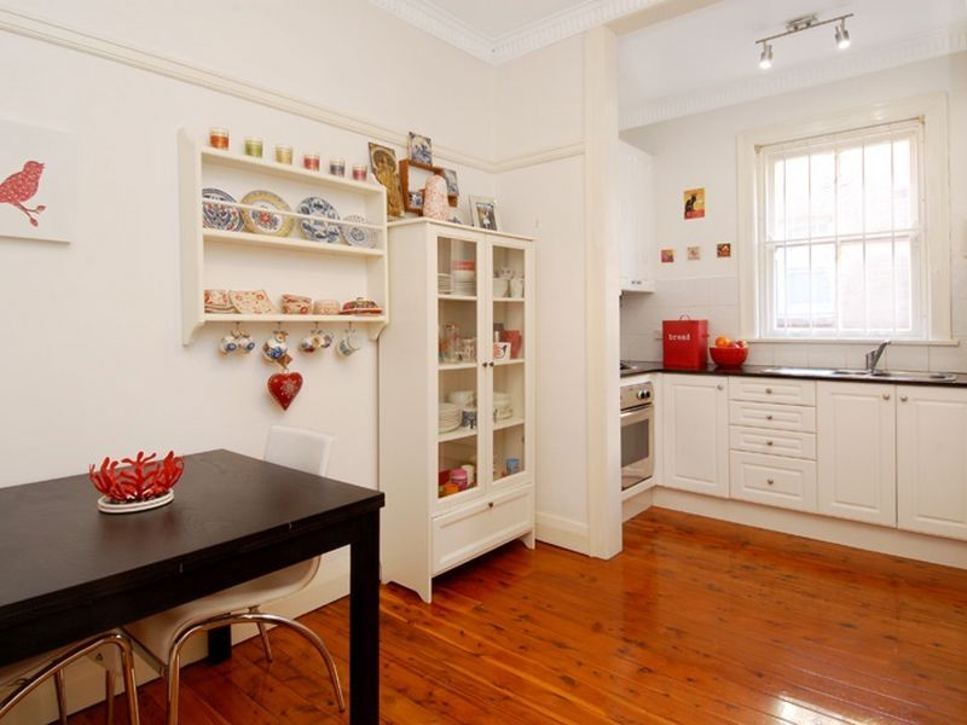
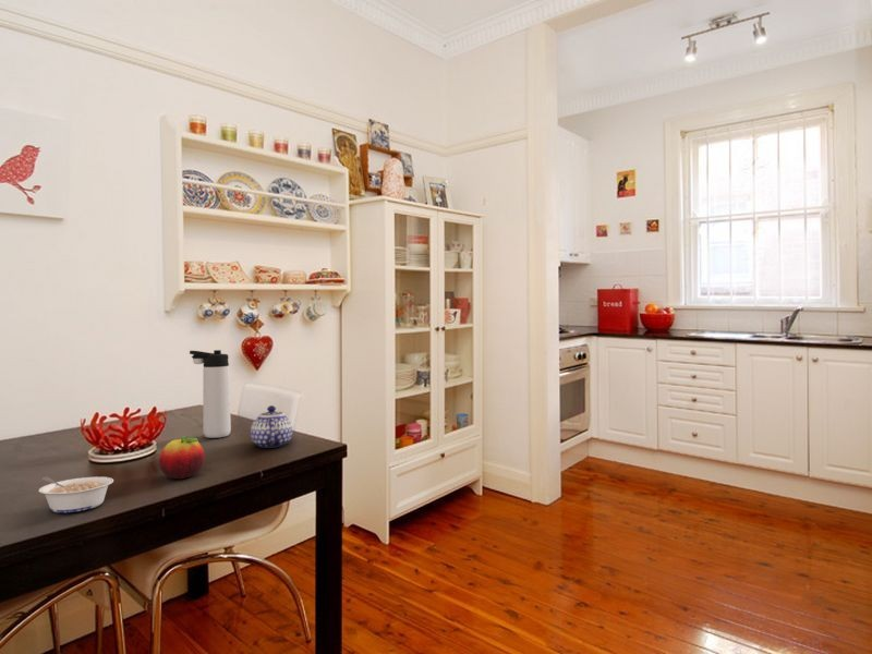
+ legume (74, 493)
+ fruit (182, 456)
+ thermos bottle (209, 392)
+ teapot (271, 425)
